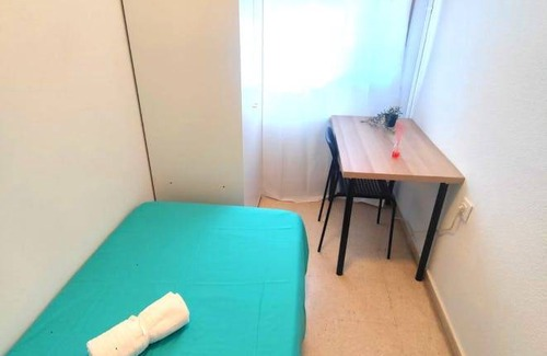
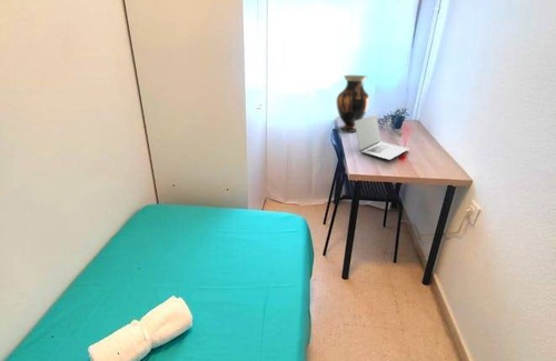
+ vase (353, 103)
+ laptop (379, 136)
